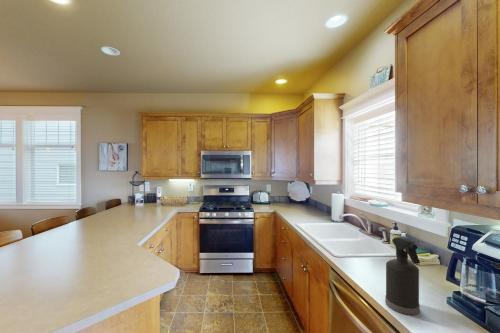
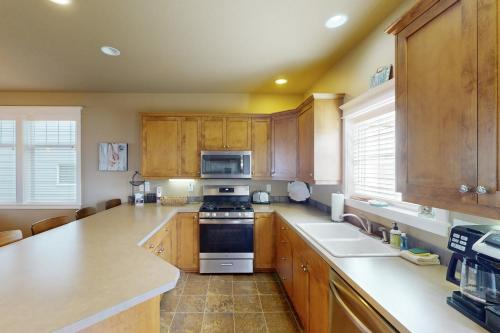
- spray bottle (402, 271)
